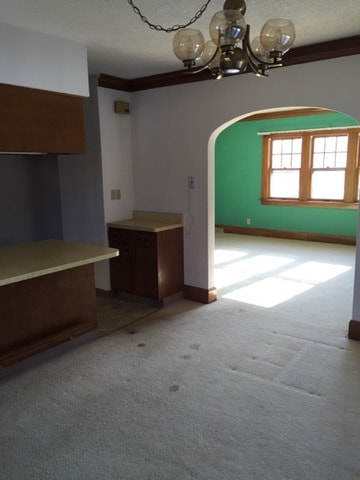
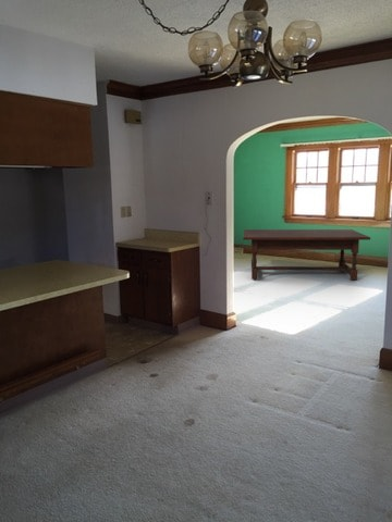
+ dining table (301, 249)
